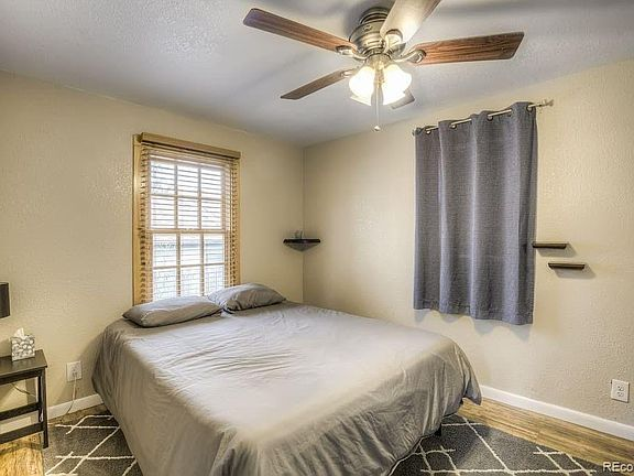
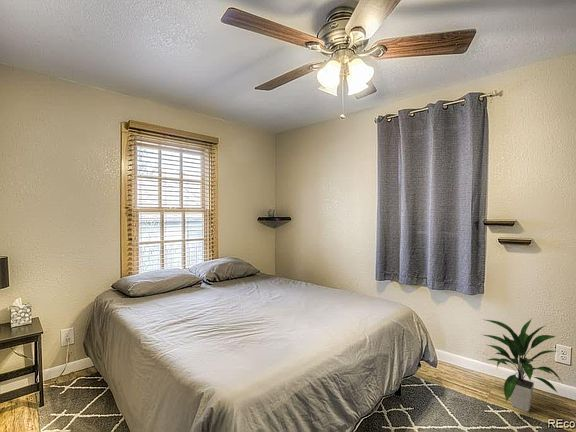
+ indoor plant (518, 362)
